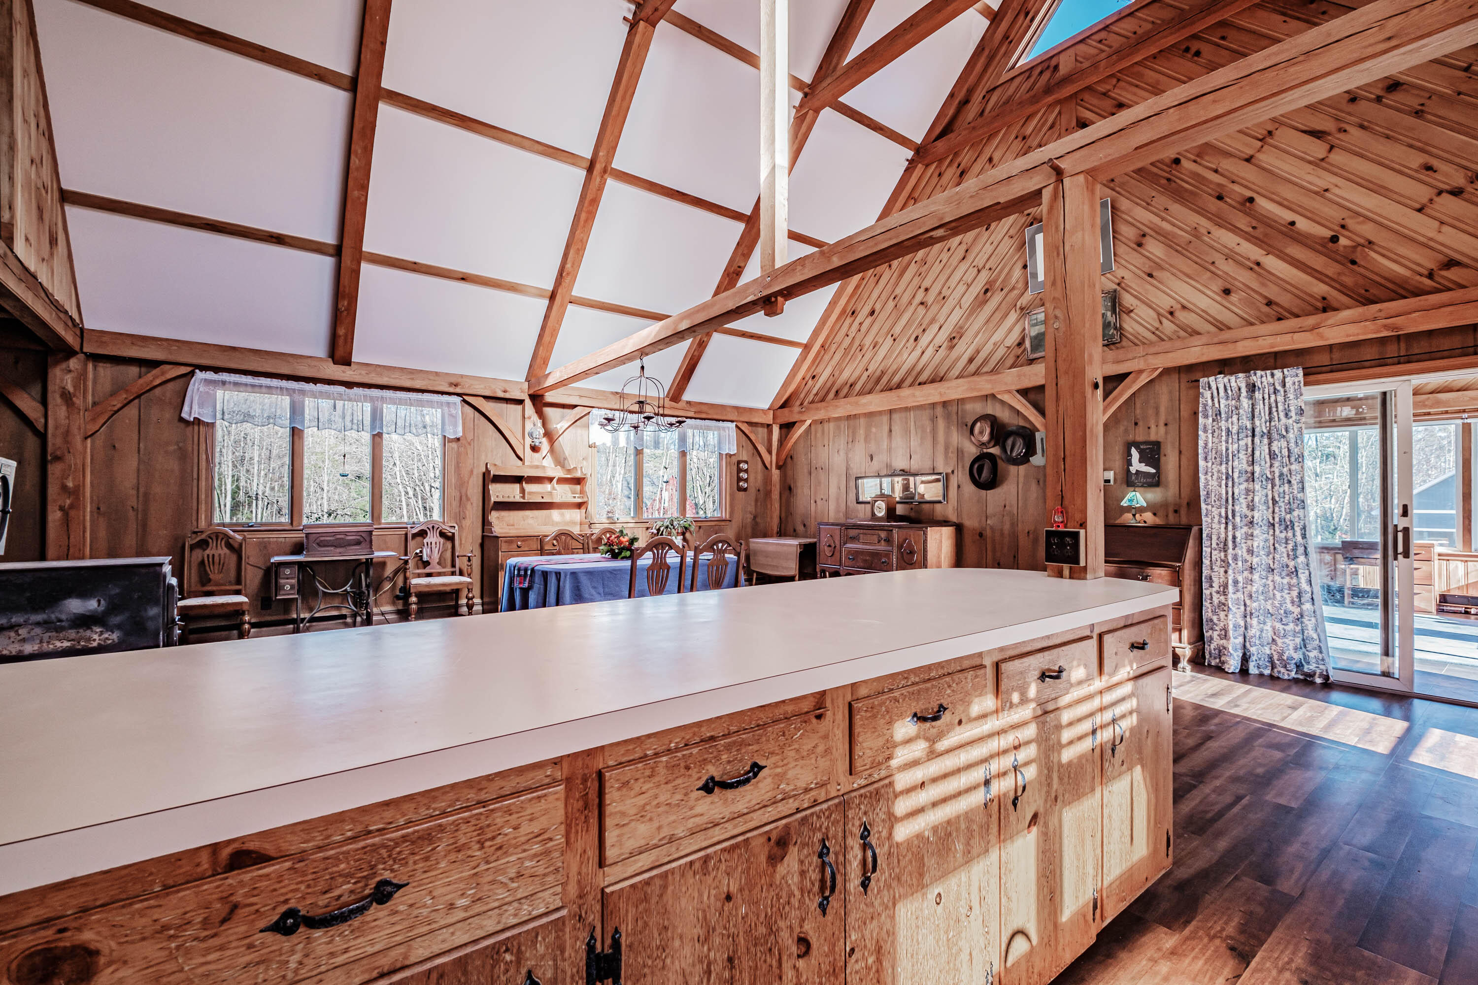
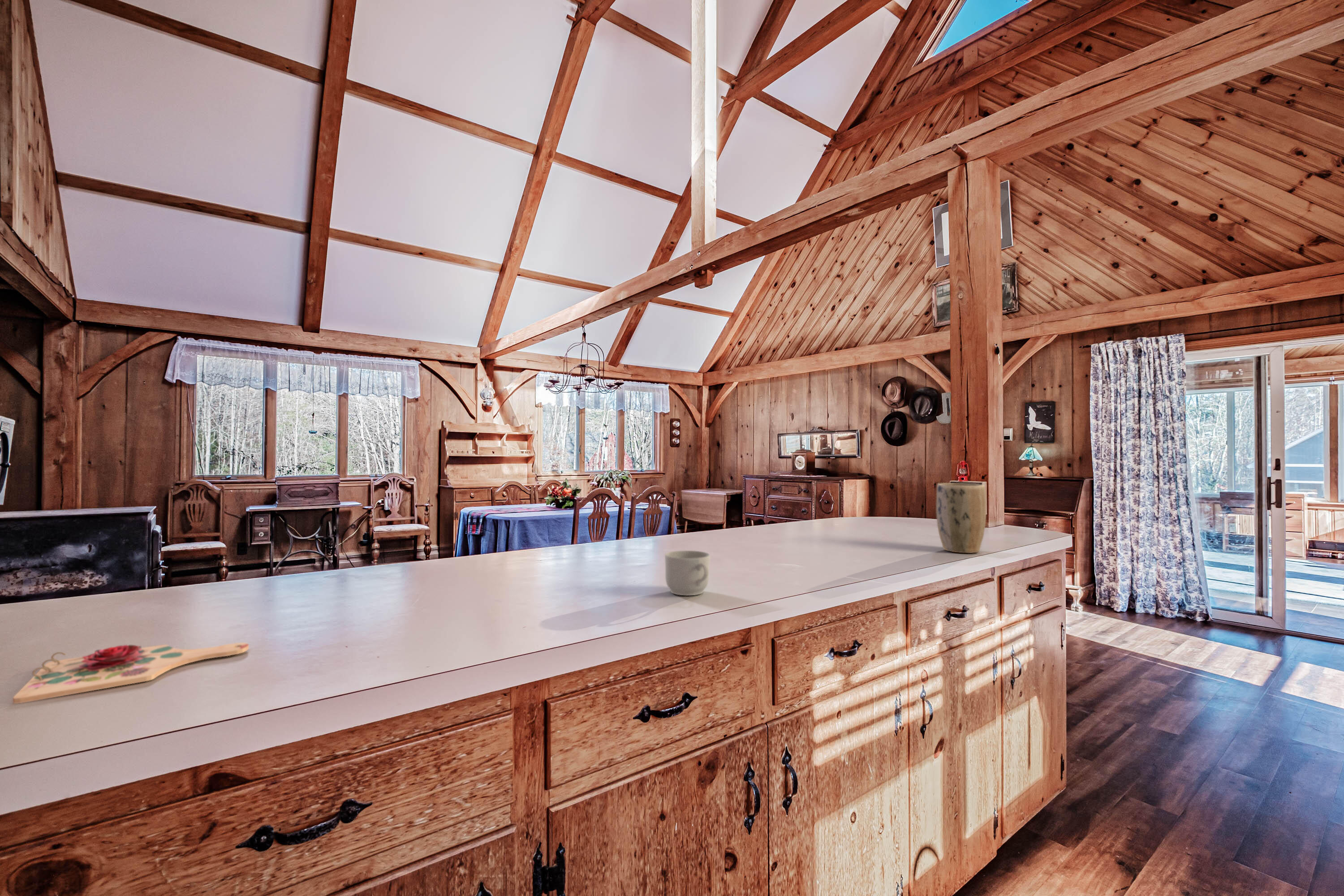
+ cutting board (149, 656)
+ mug (690, 574)
+ plant pot (961, 517)
